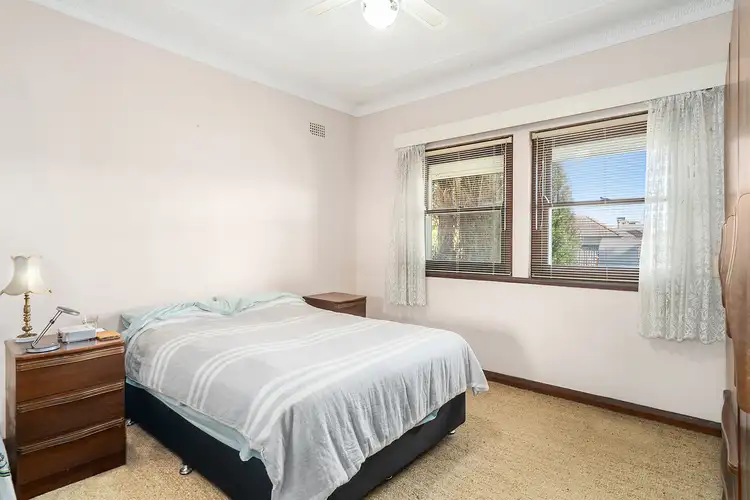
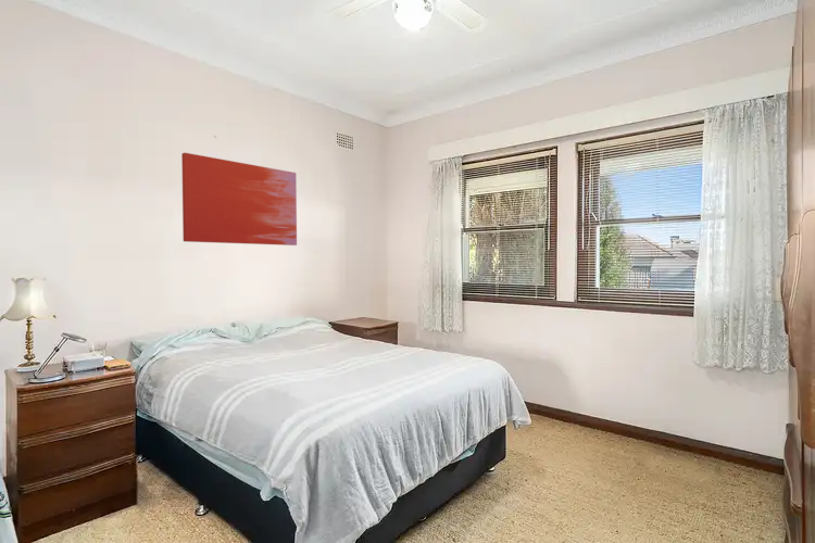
+ wall art (244, 203)
